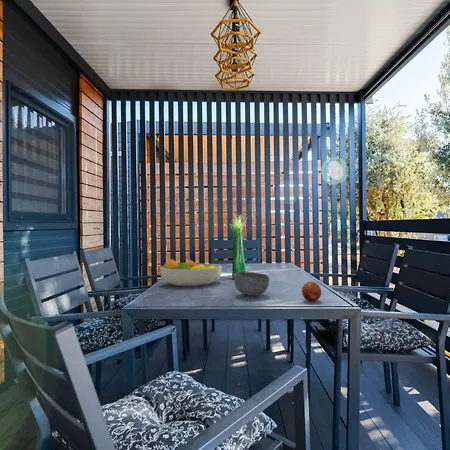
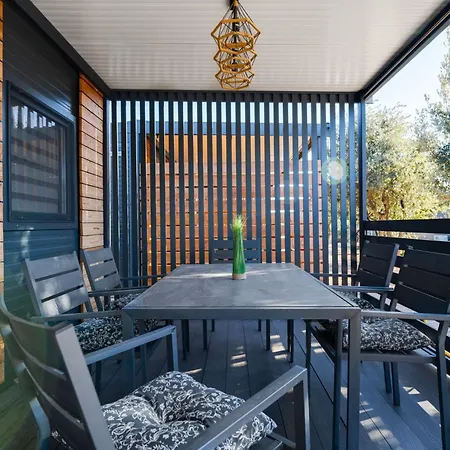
- apple (311, 291)
- fruit bowl (191, 271)
- bowl (251, 283)
